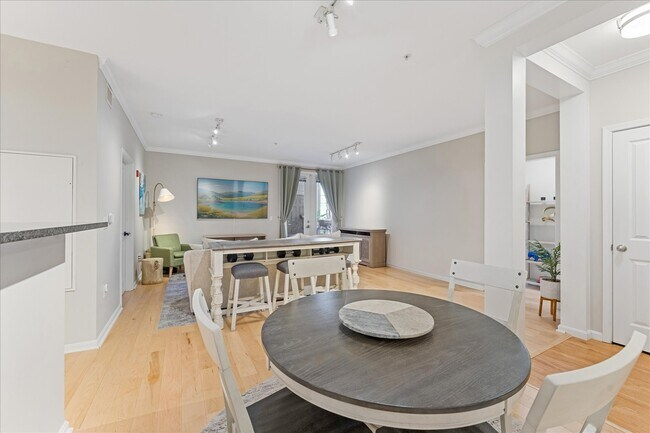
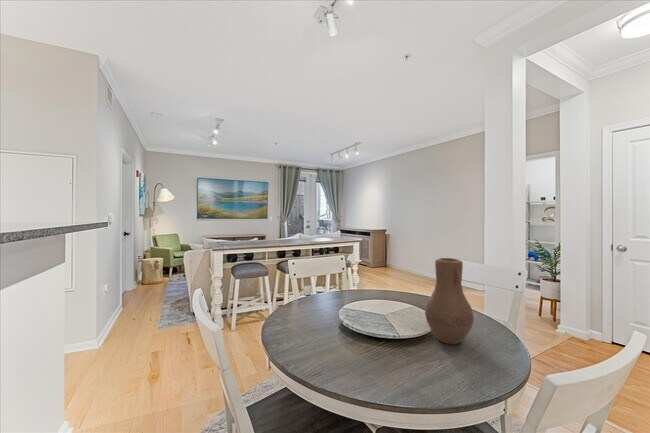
+ vase (448, 299)
